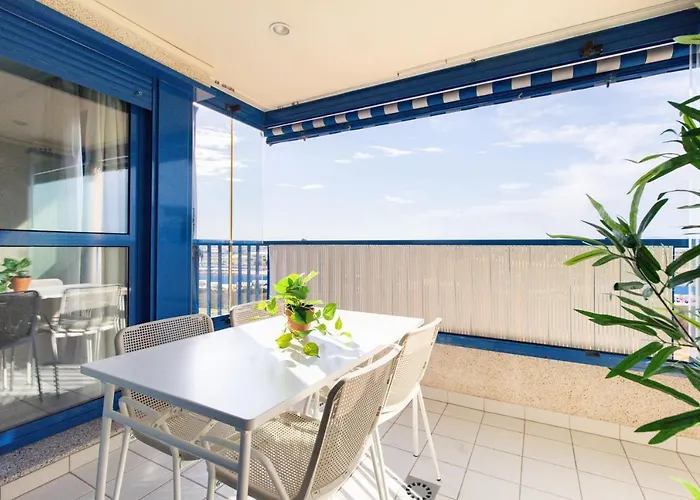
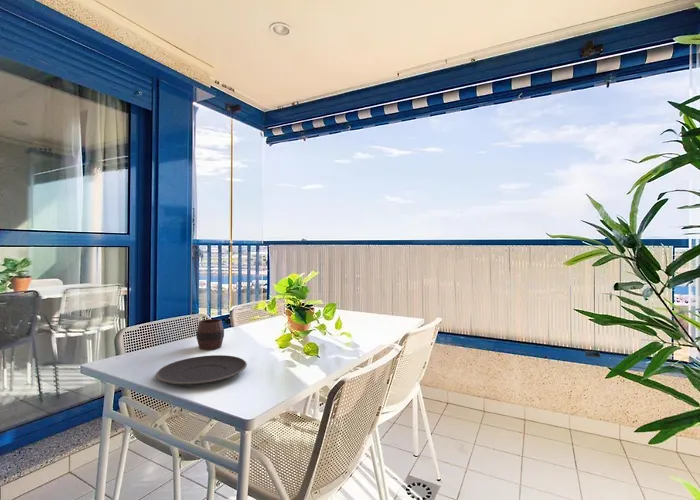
+ plate (203, 370)
+ cup (210, 334)
